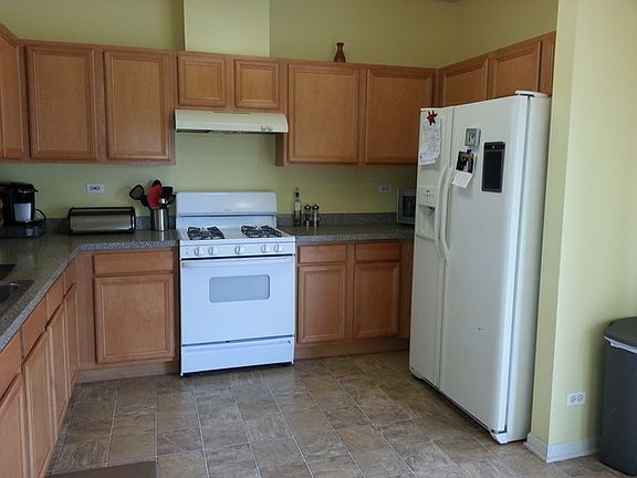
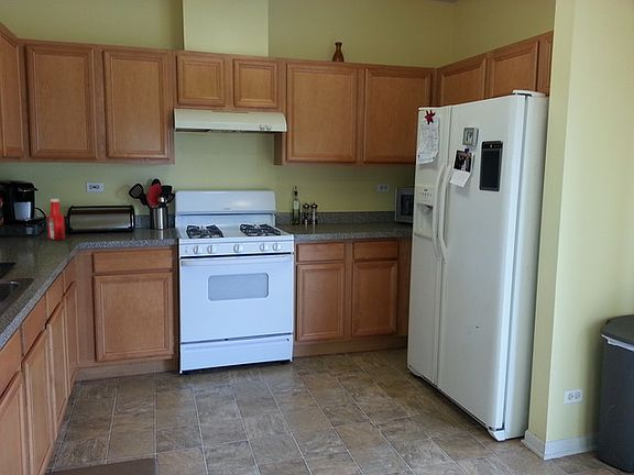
+ soap bottle (55, 219)
